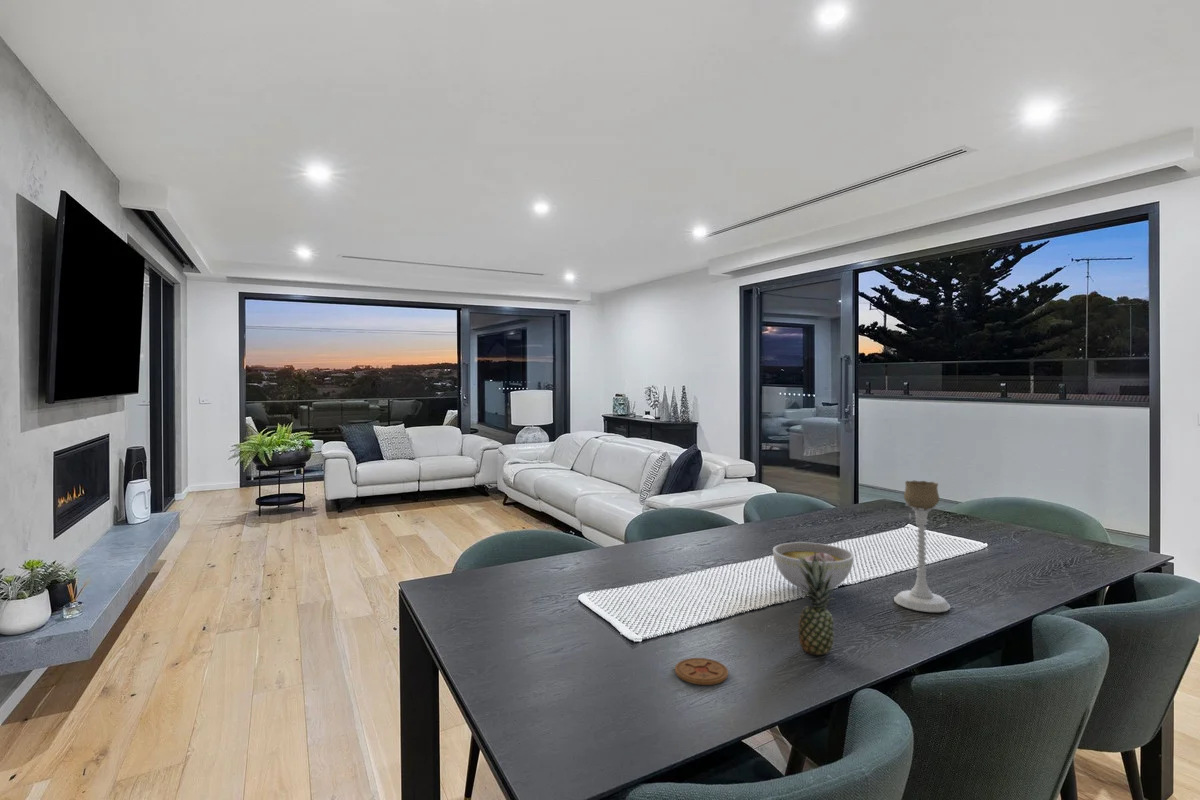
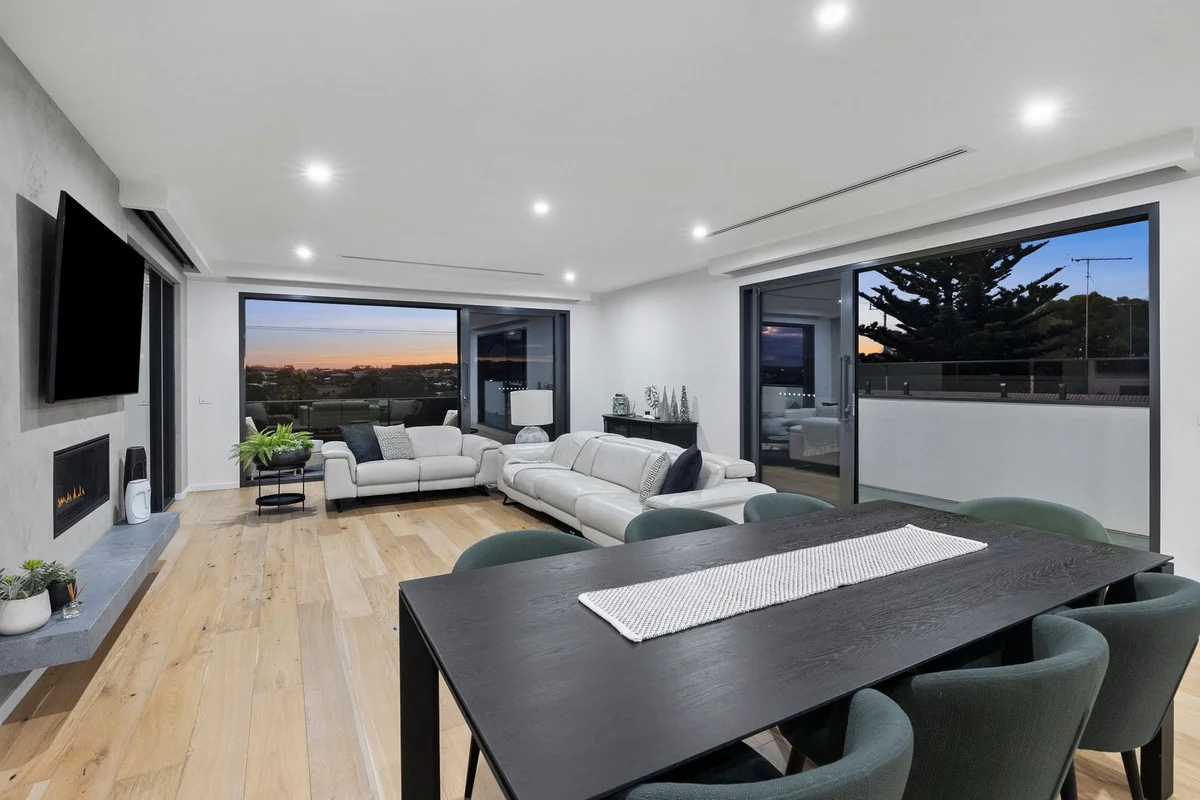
- candle holder (921, 543)
- bowl (809, 566)
- coaster (701, 670)
- fruit (815, 601)
